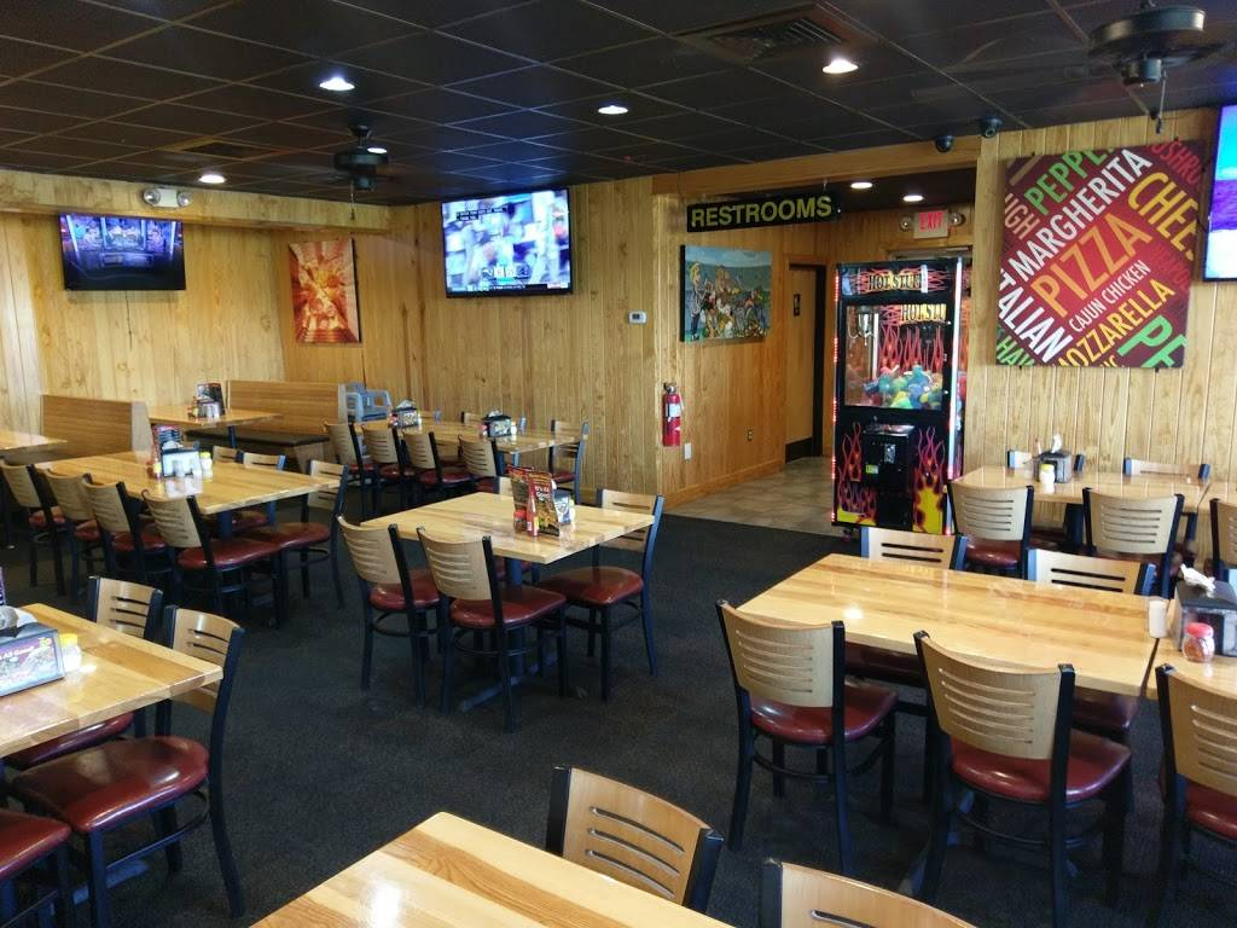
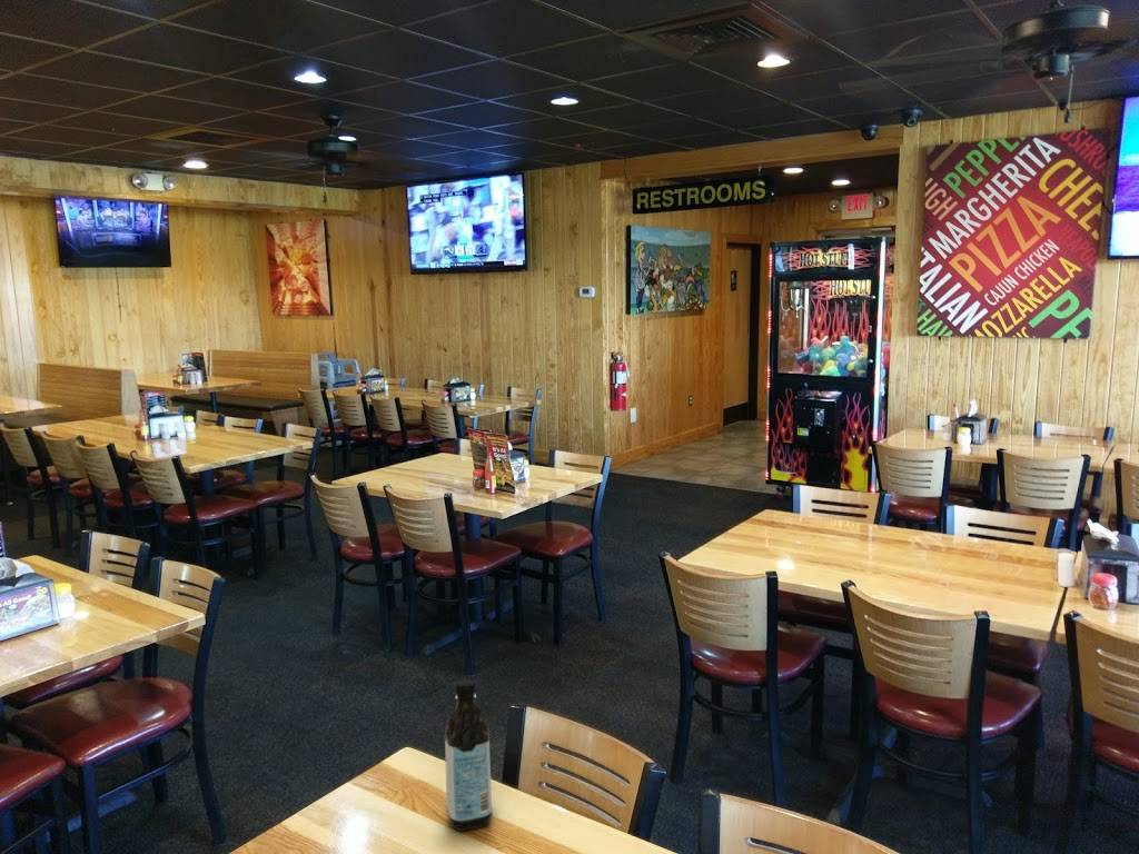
+ water bottle (467, 751)
